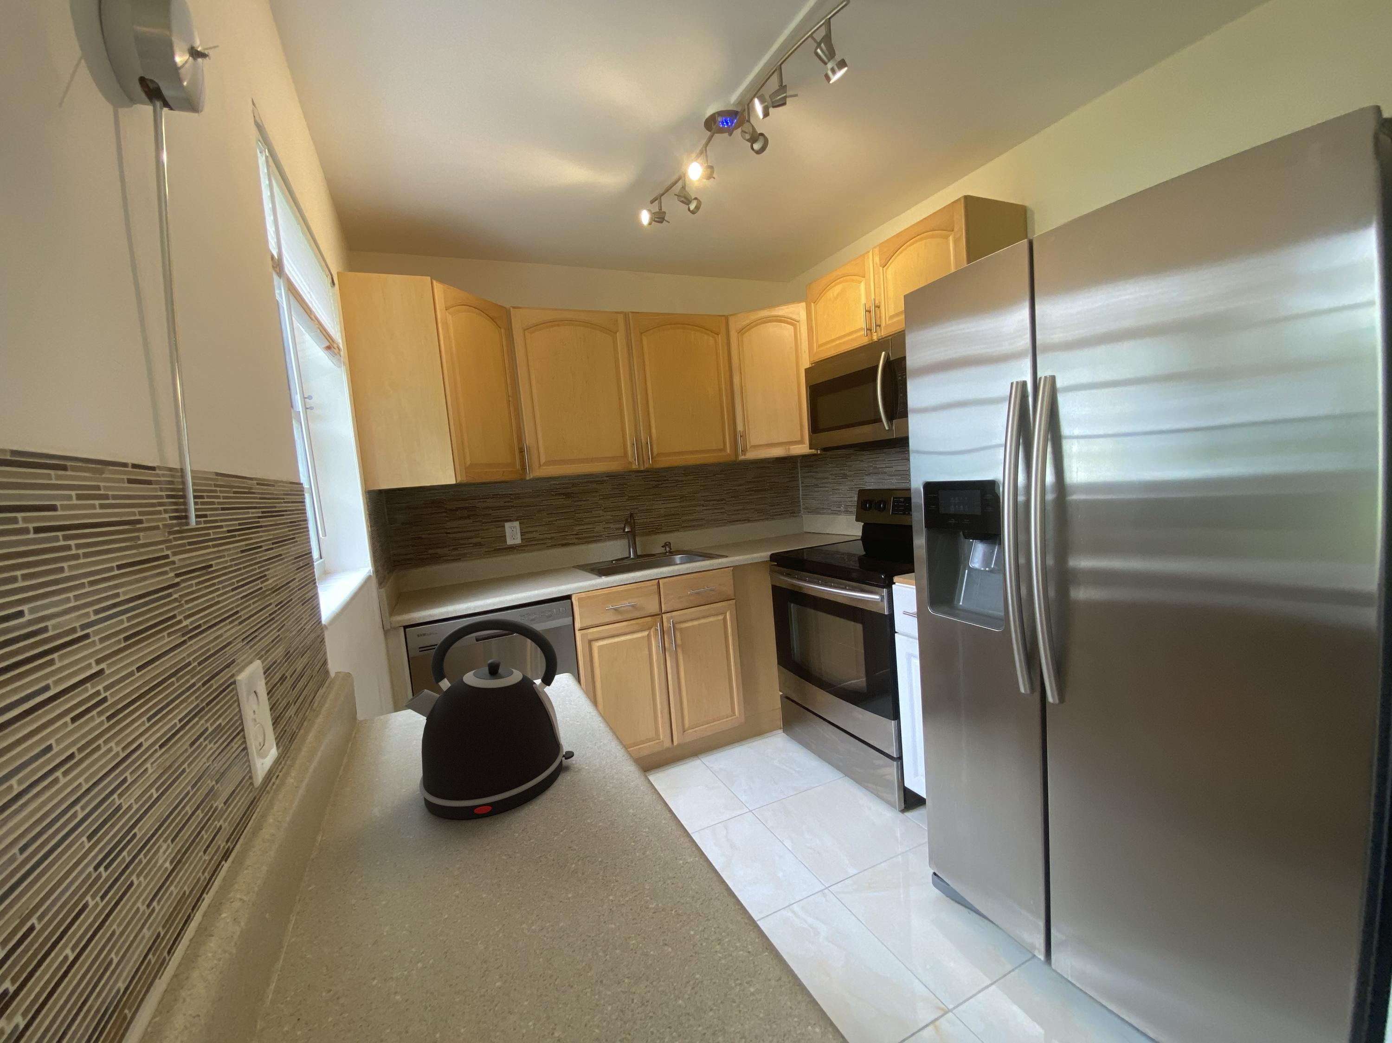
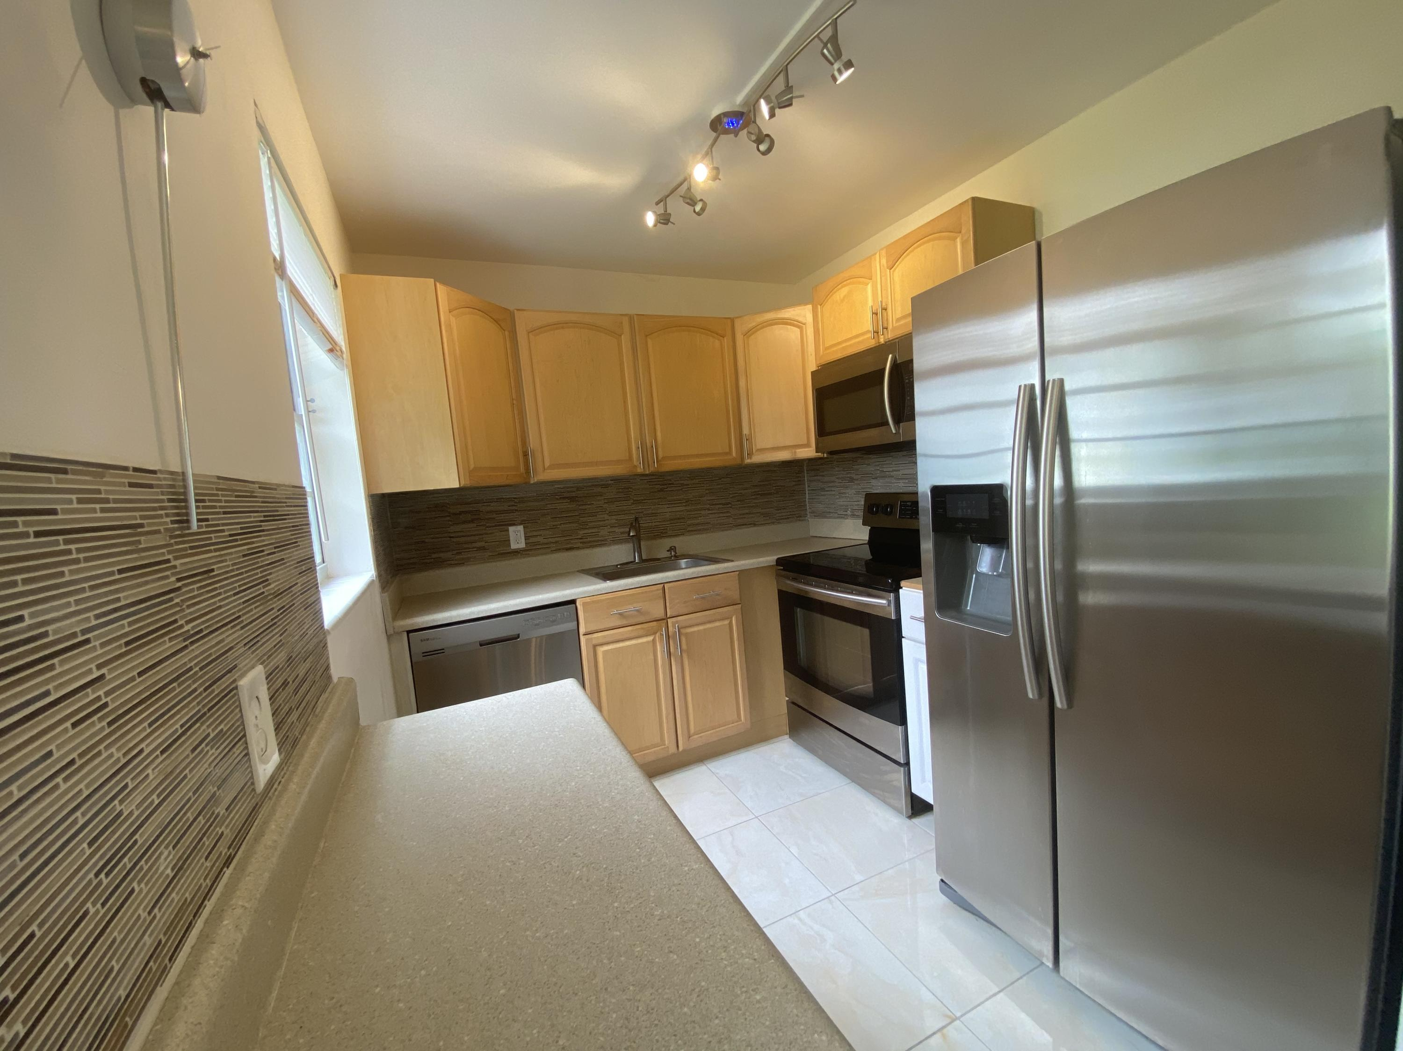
- kettle (488, 699)
